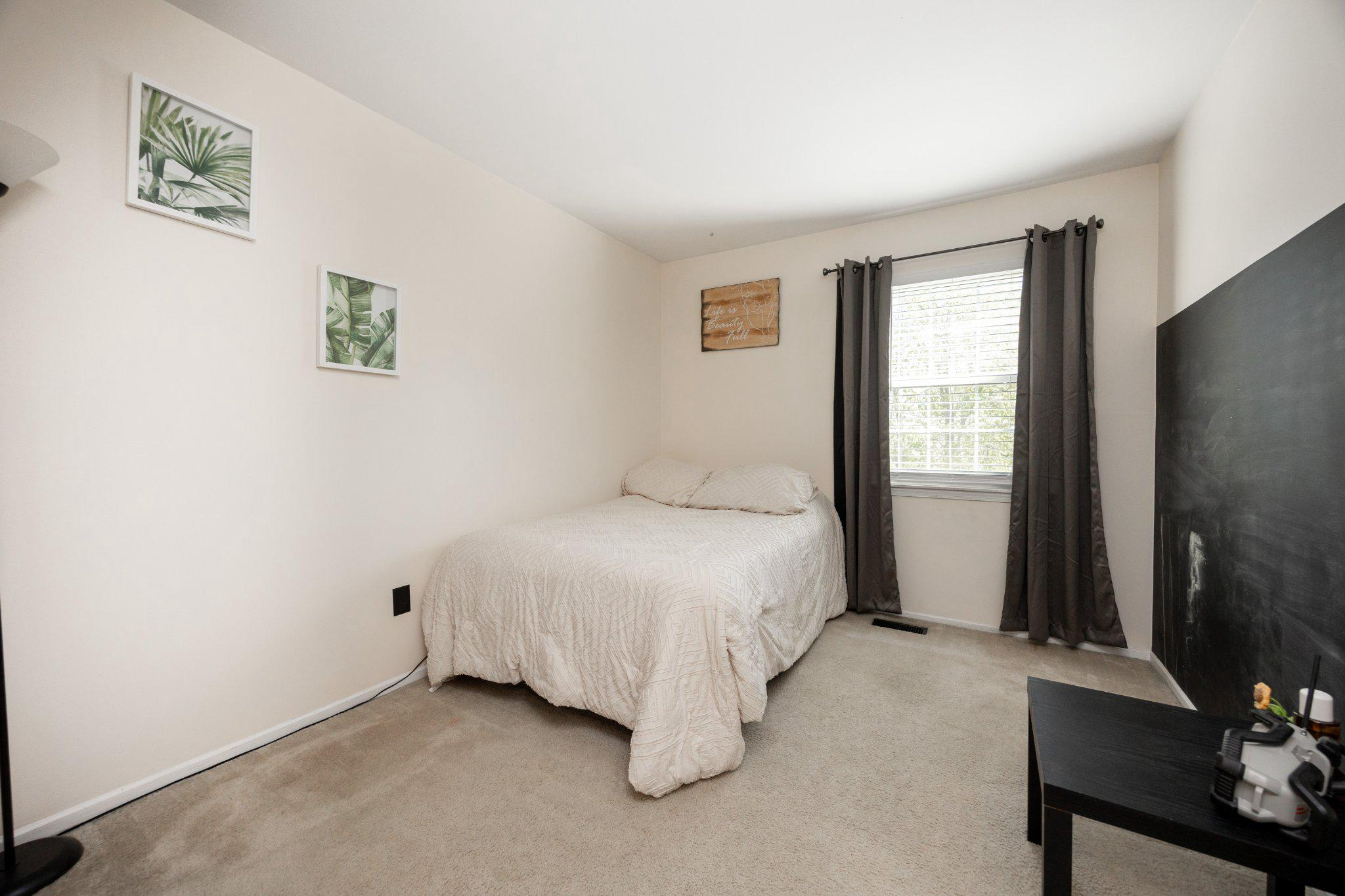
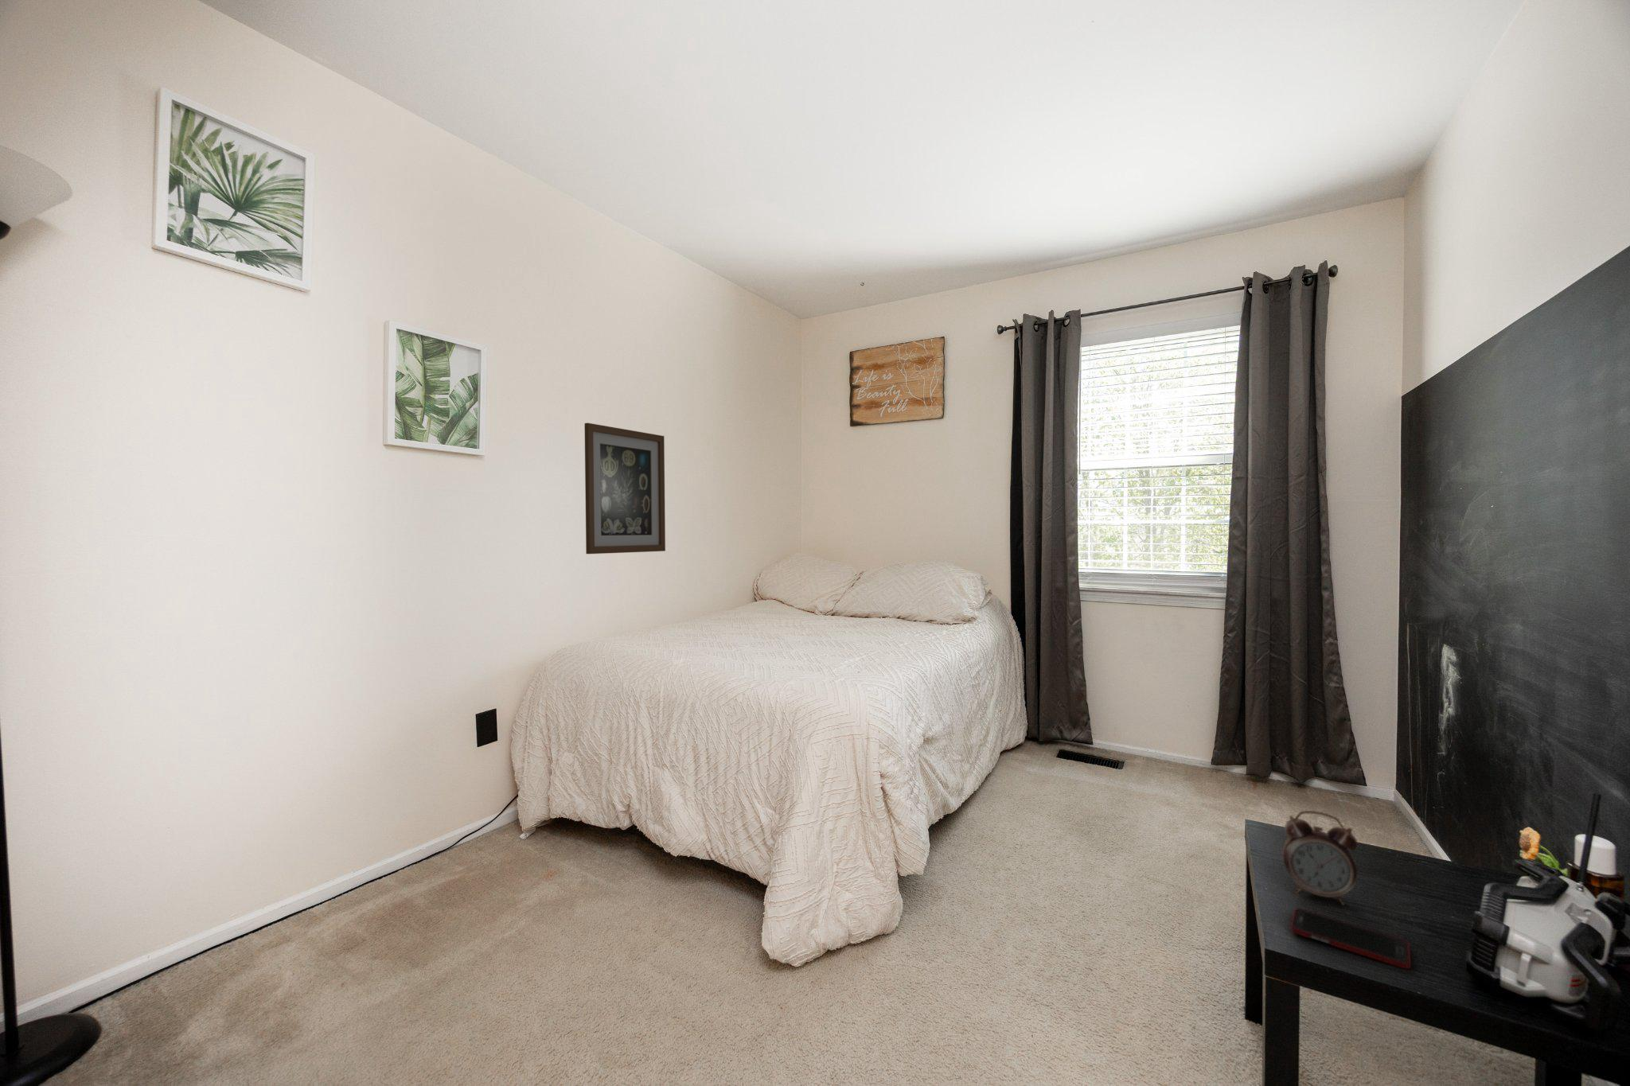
+ wall art (628, 491)
+ cell phone (1349, 937)
+ alarm clock (1319, 853)
